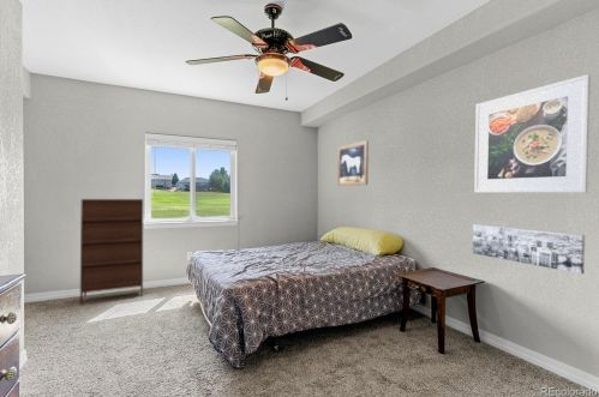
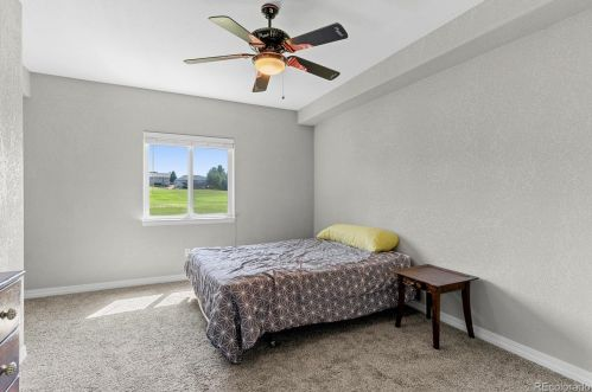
- wall art (520, 245)
- shoe cabinet (113, 247)
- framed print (523, 142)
- wall art (352, 164)
